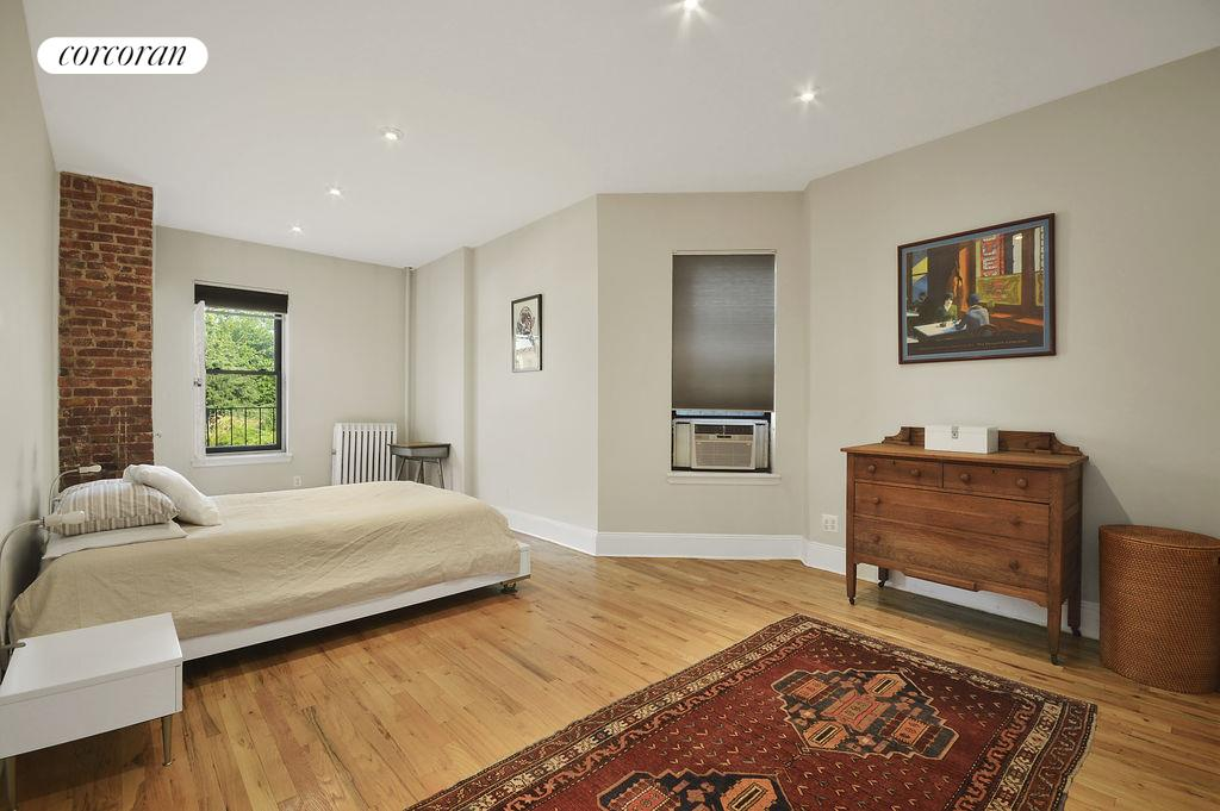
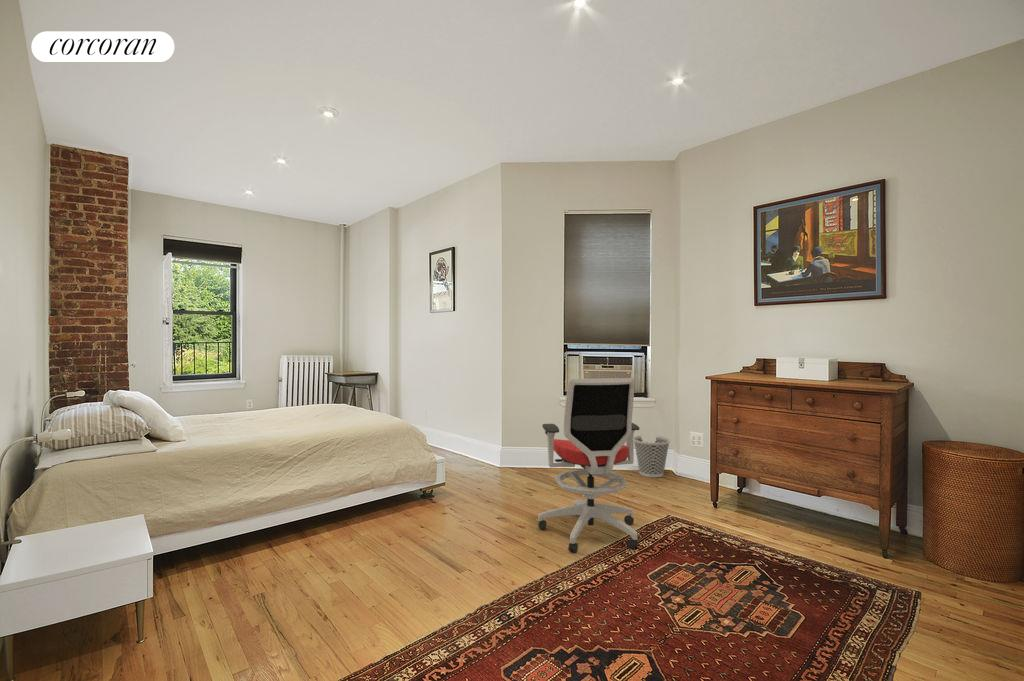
+ wastebasket (651, 456)
+ office chair (589, 452)
